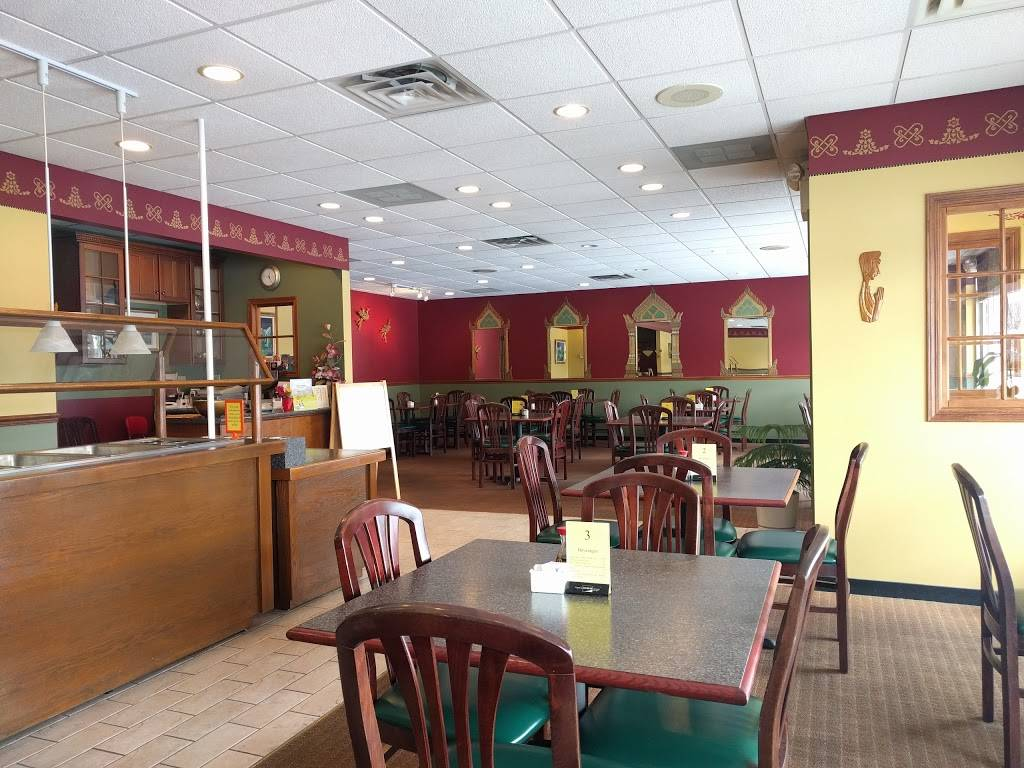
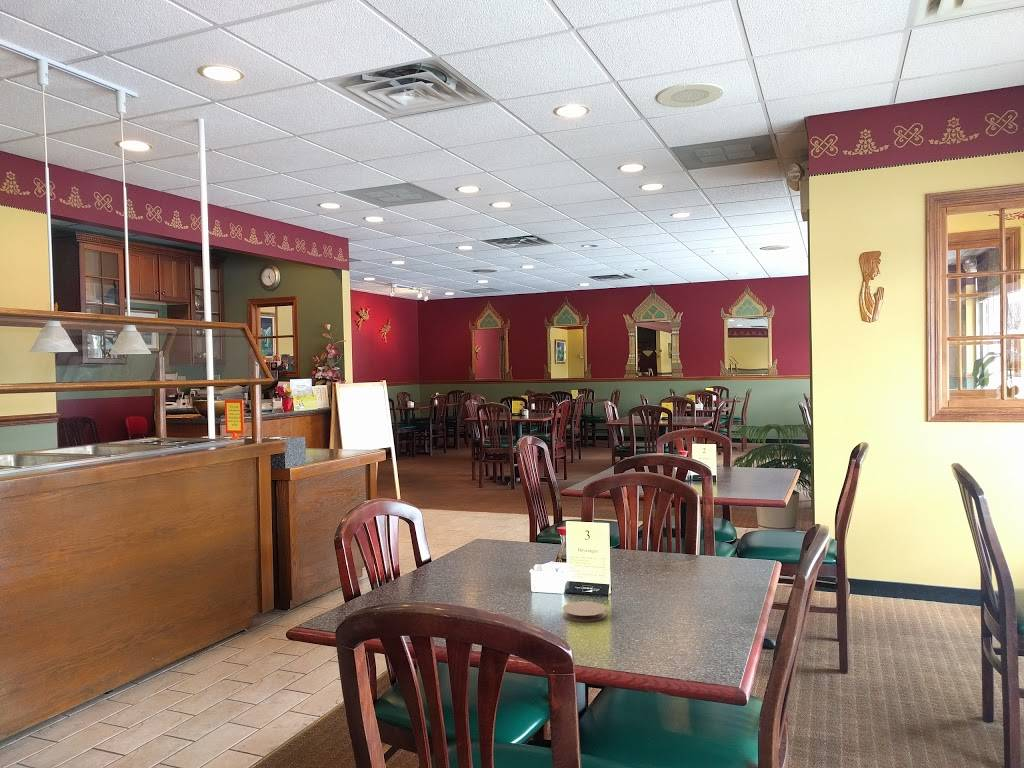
+ coaster (584, 611)
